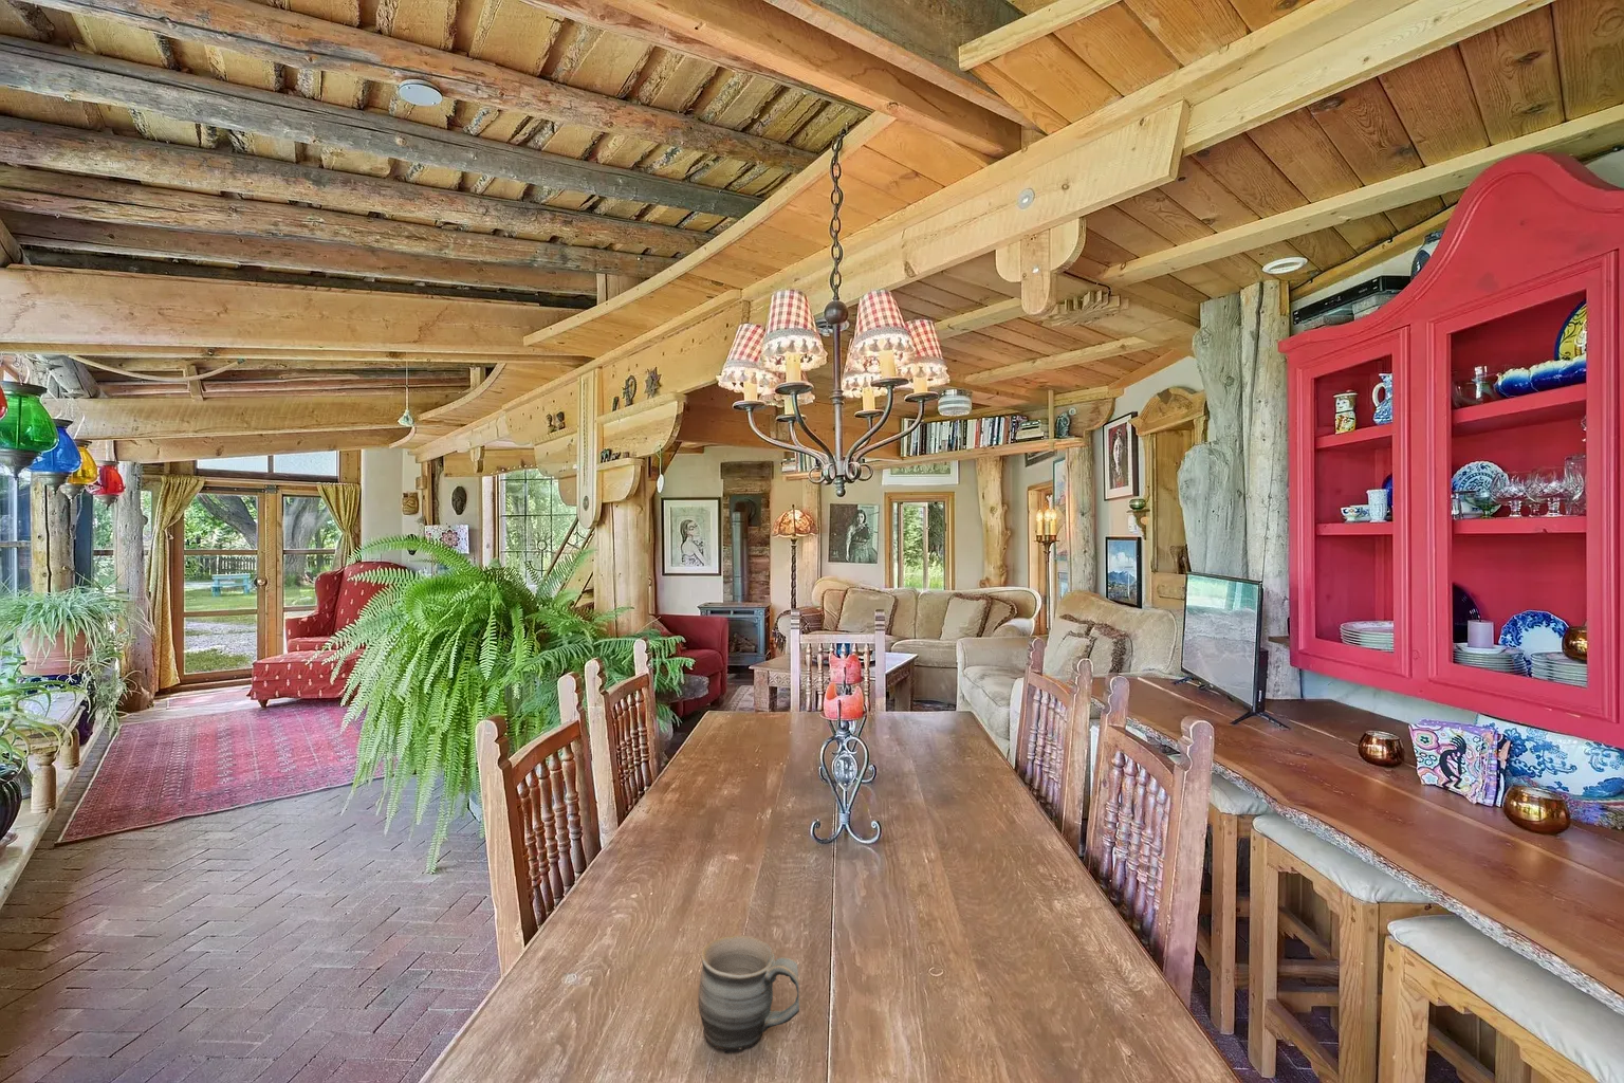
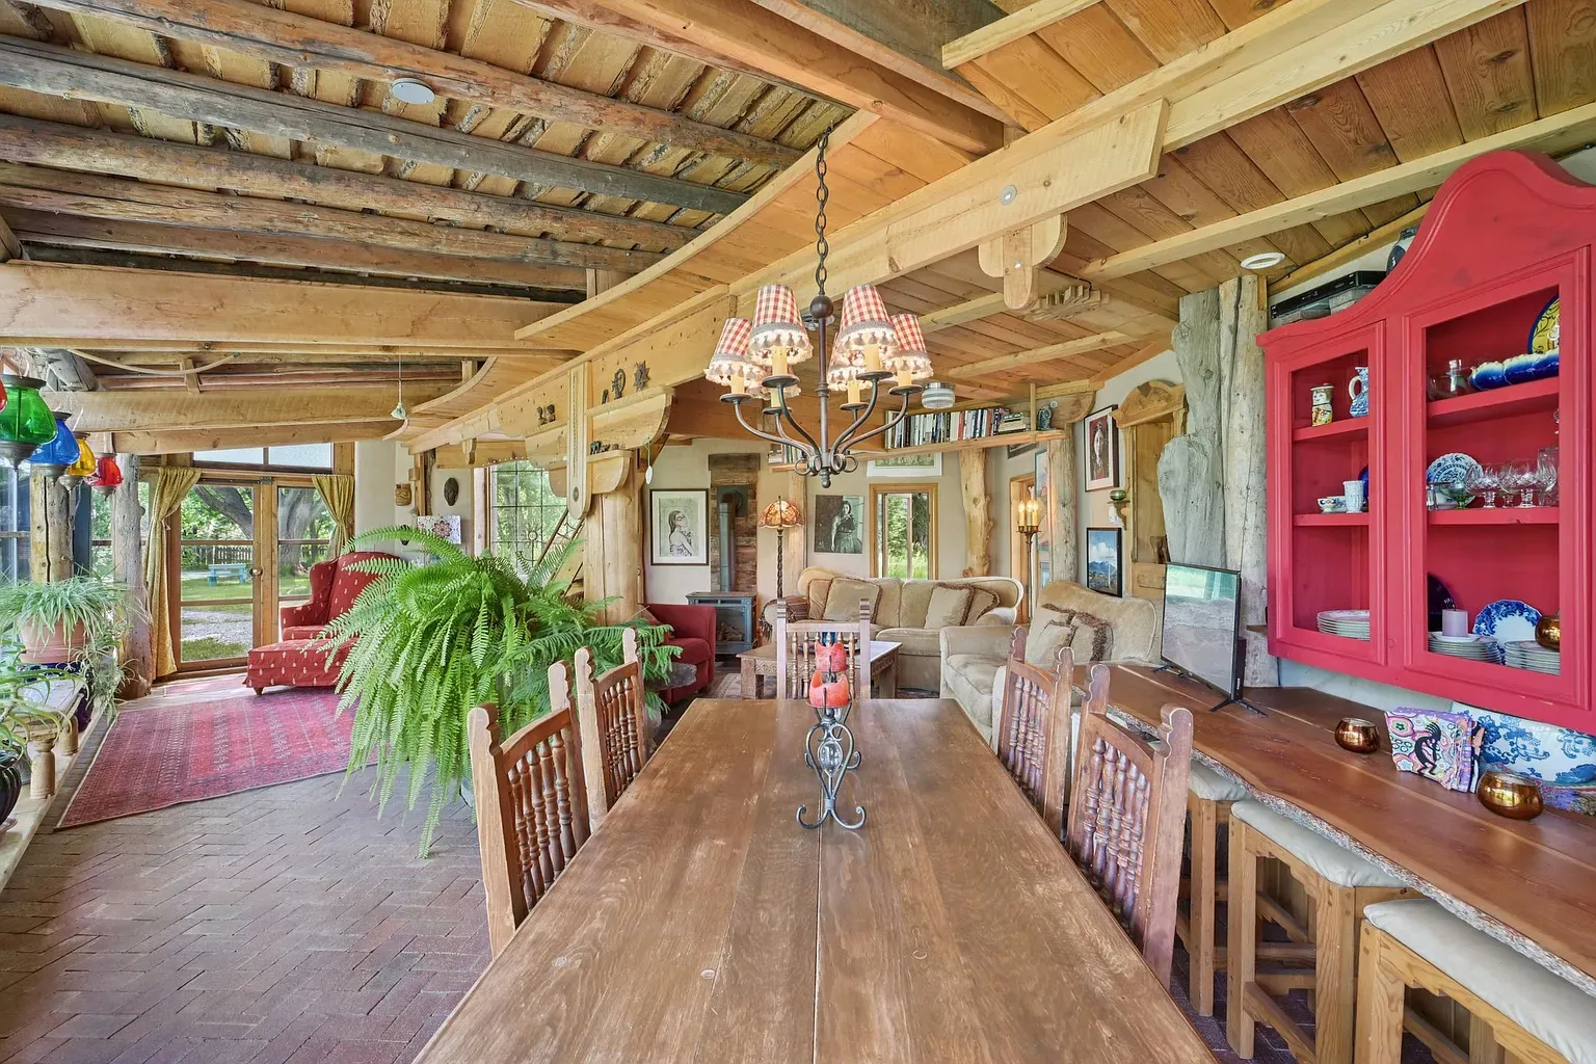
- mug (750, 994)
